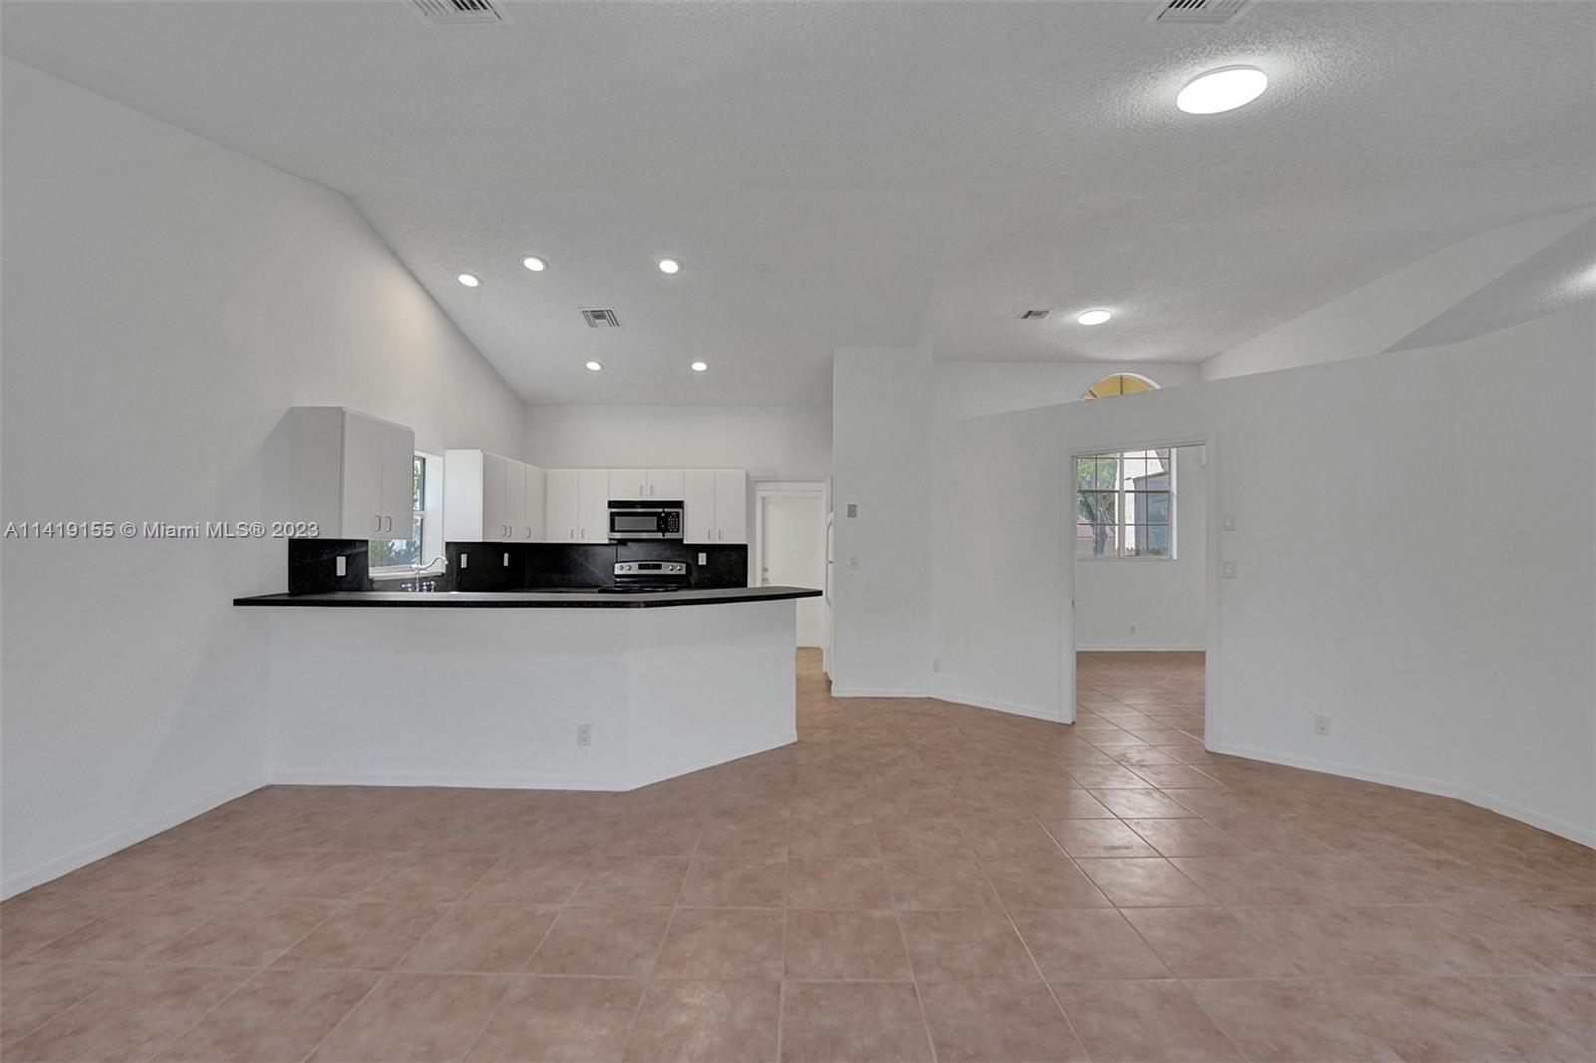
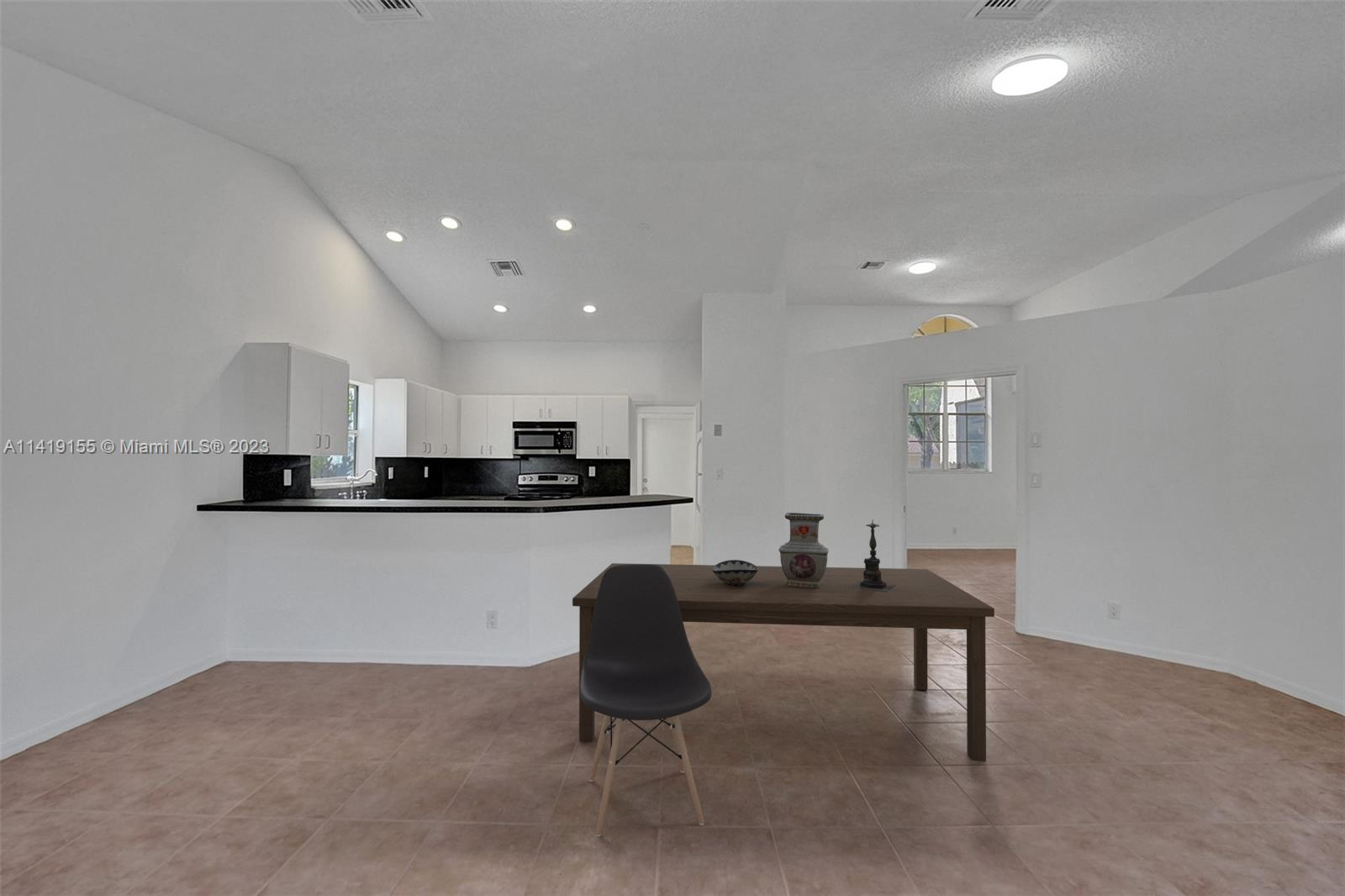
+ candle holder (873, 550)
+ decorative bowl (735, 573)
+ vase (804, 549)
+ dining table (770, 624)
+ chair (642, 687)
